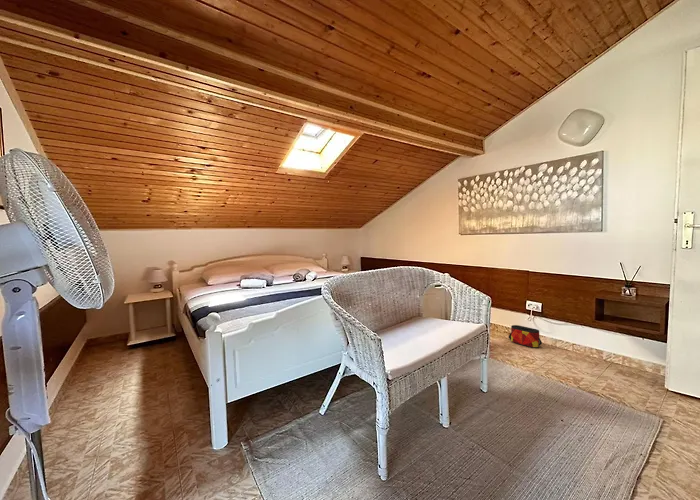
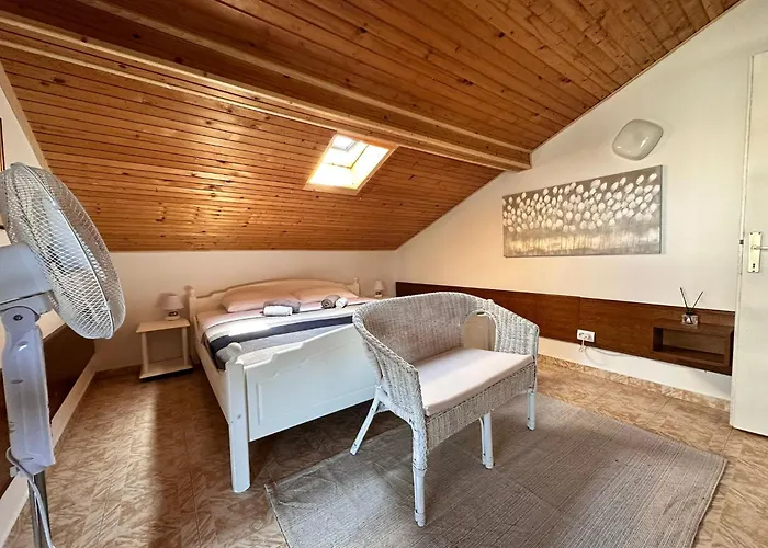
- bag (524, 335)
